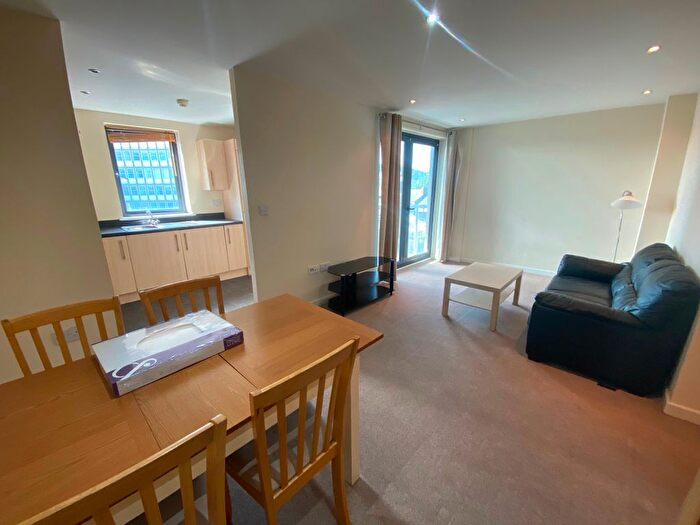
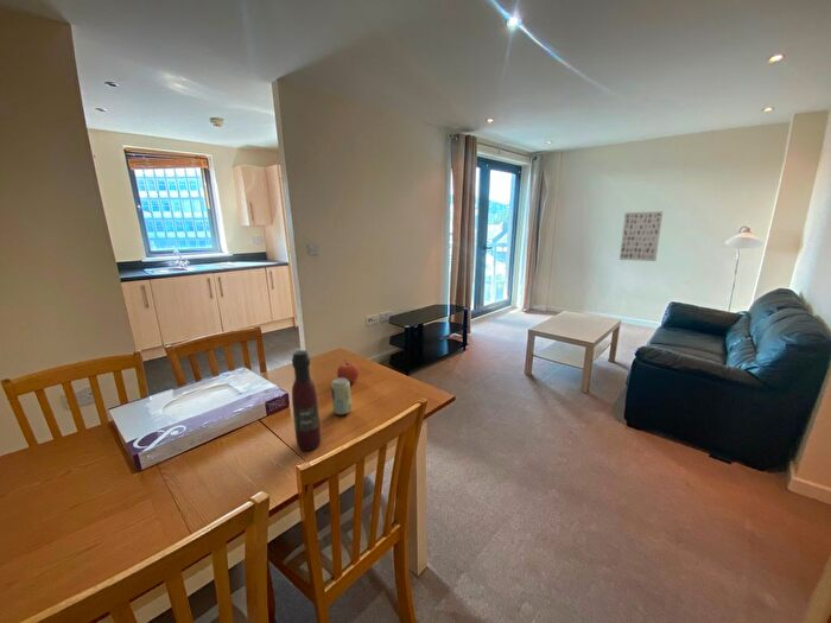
+ beverage can (341, 395)
+ wall art (640, 236)
+ wine bottle (304, 400)
+ apple (347, 370)
